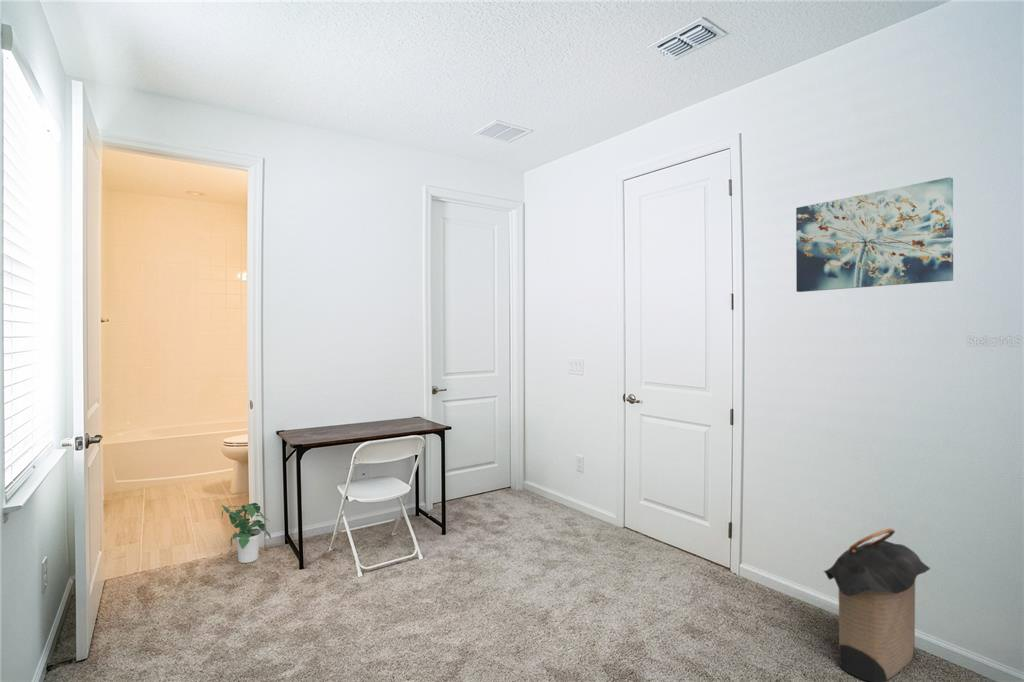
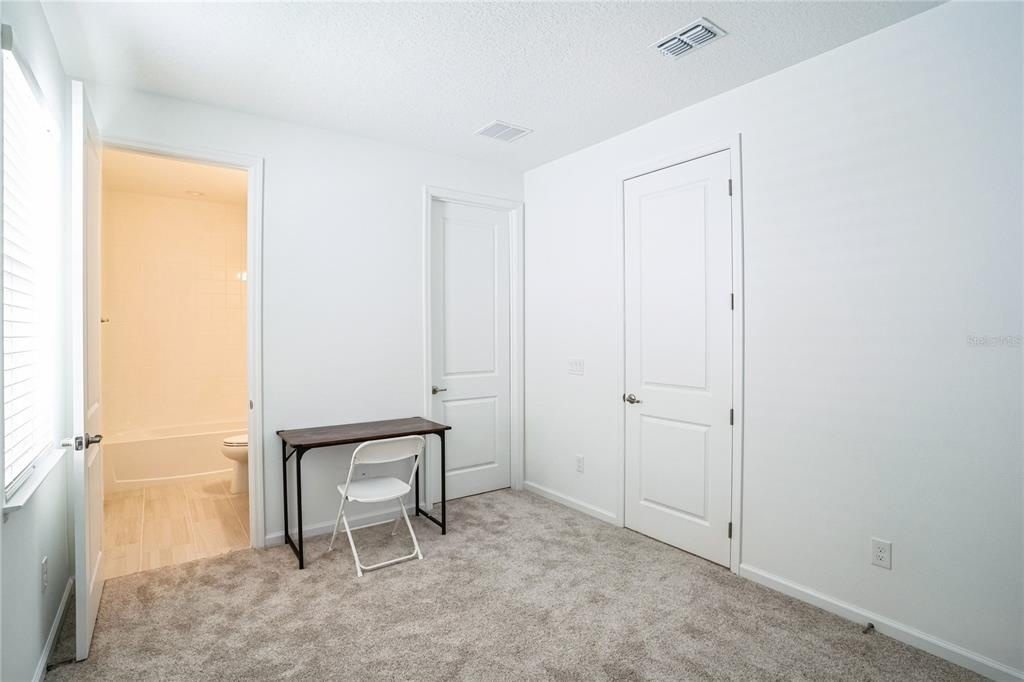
- wall art (867, 240)
- potted plant (246, 531)
- laundry hamper (875, 589)
